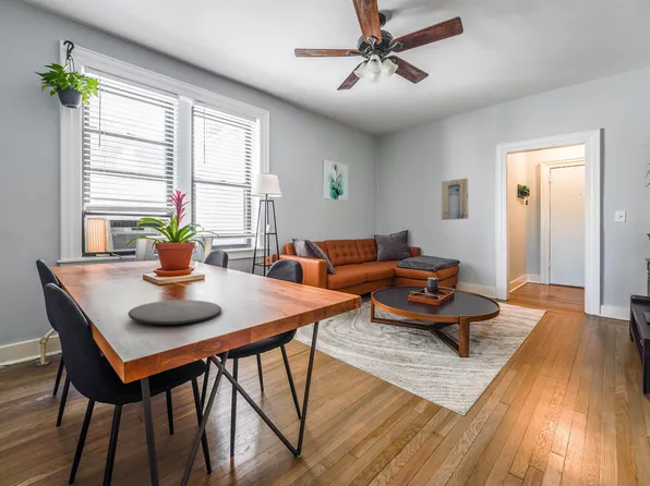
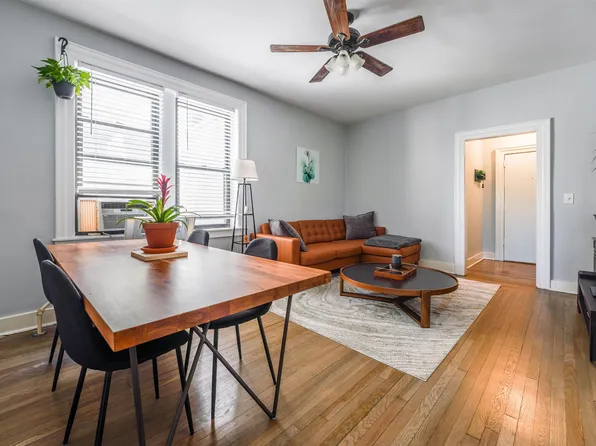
- wall art (454, 199)
- plate (177, 311)
